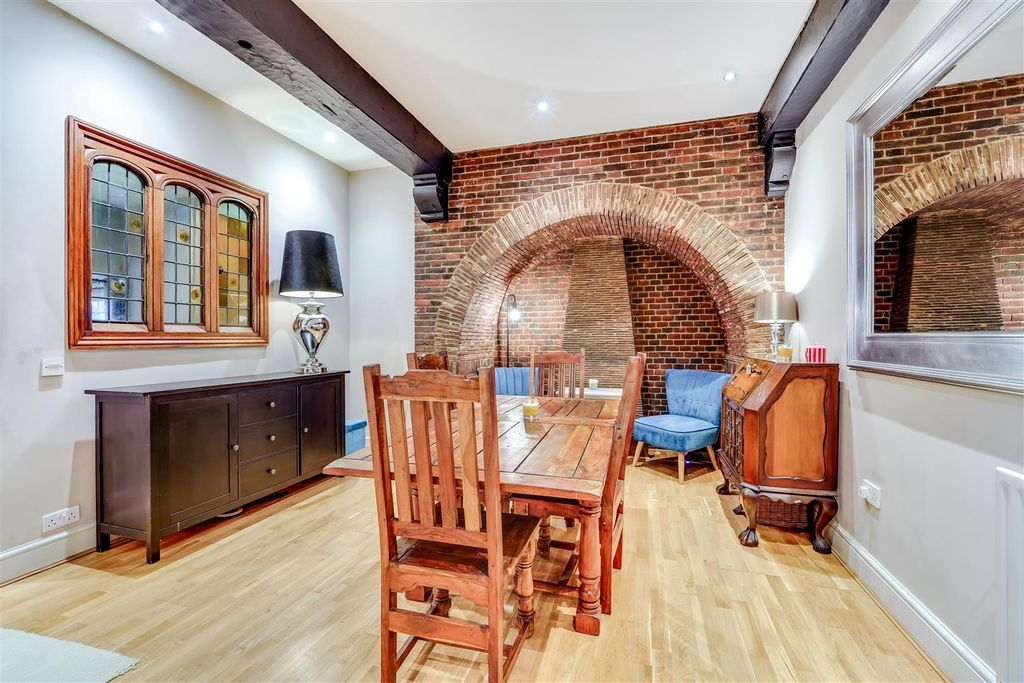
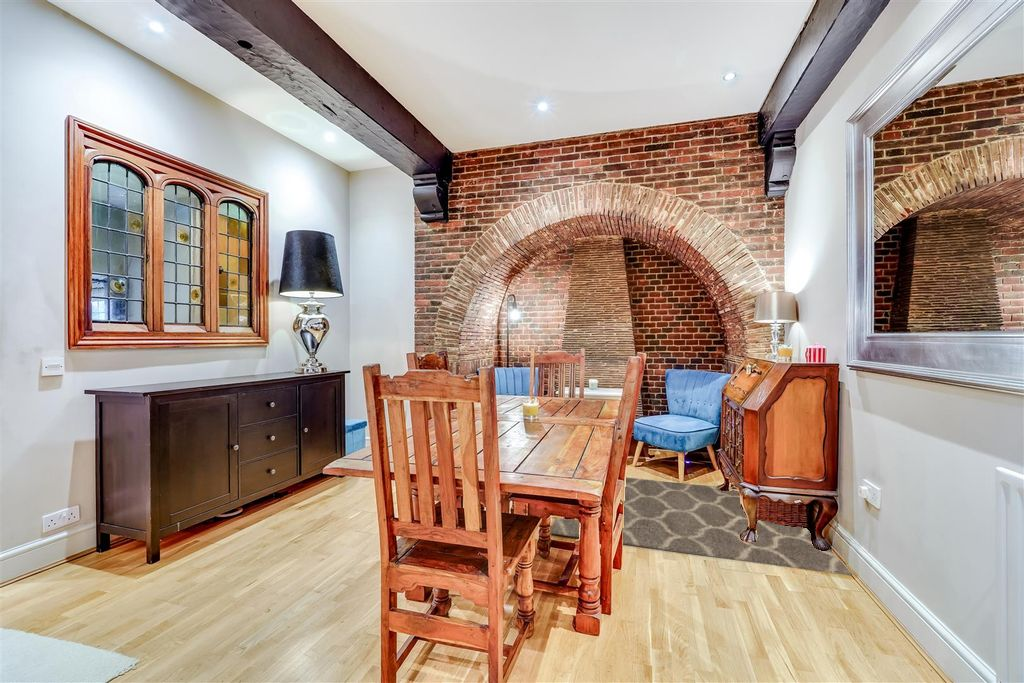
+ rug (678, 511)
